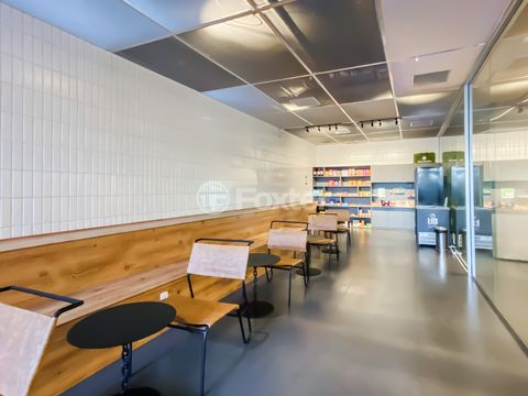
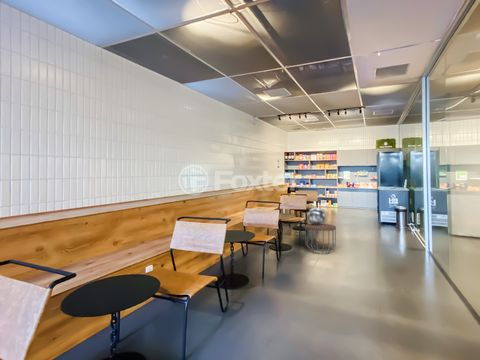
+ side table (323, 238)
+ decorative globe (316, 216)
